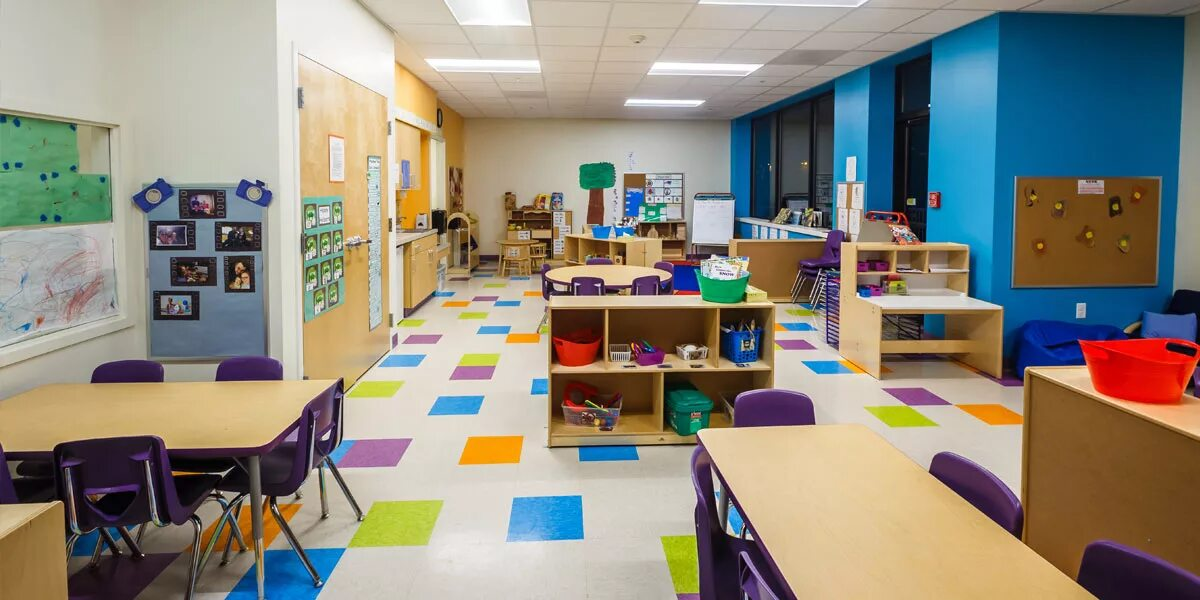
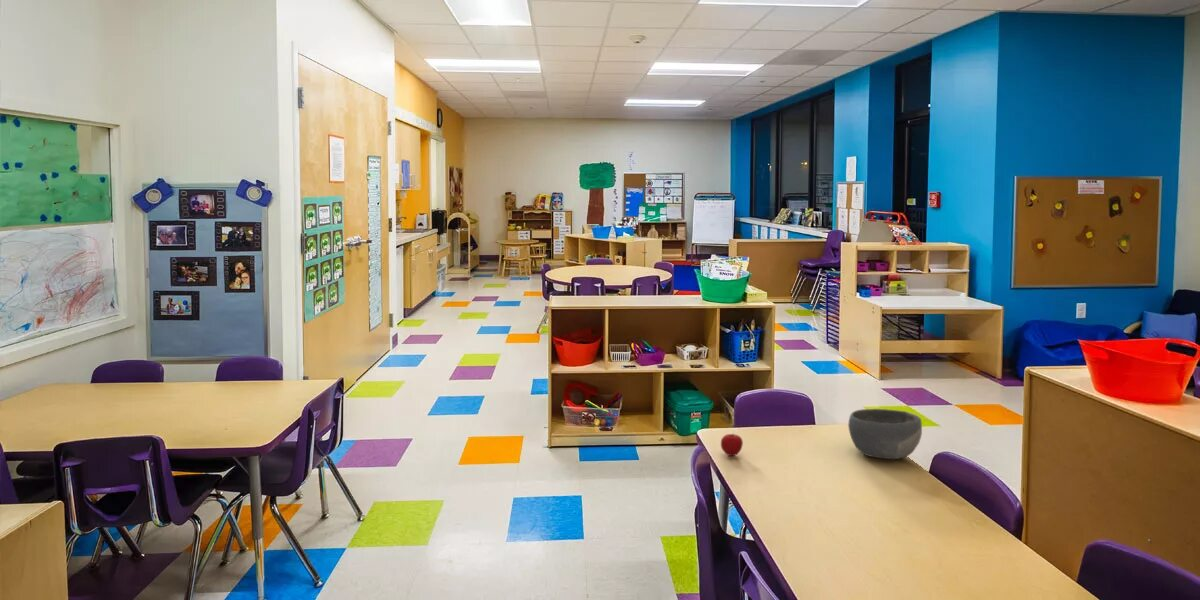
+ bowl (884, 435)
+ apple (731, 444)
